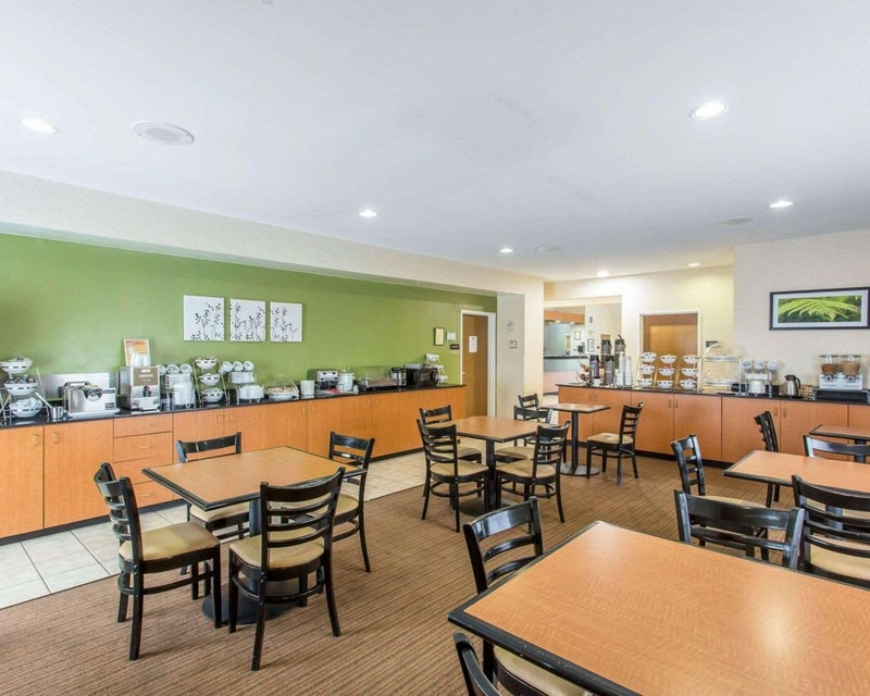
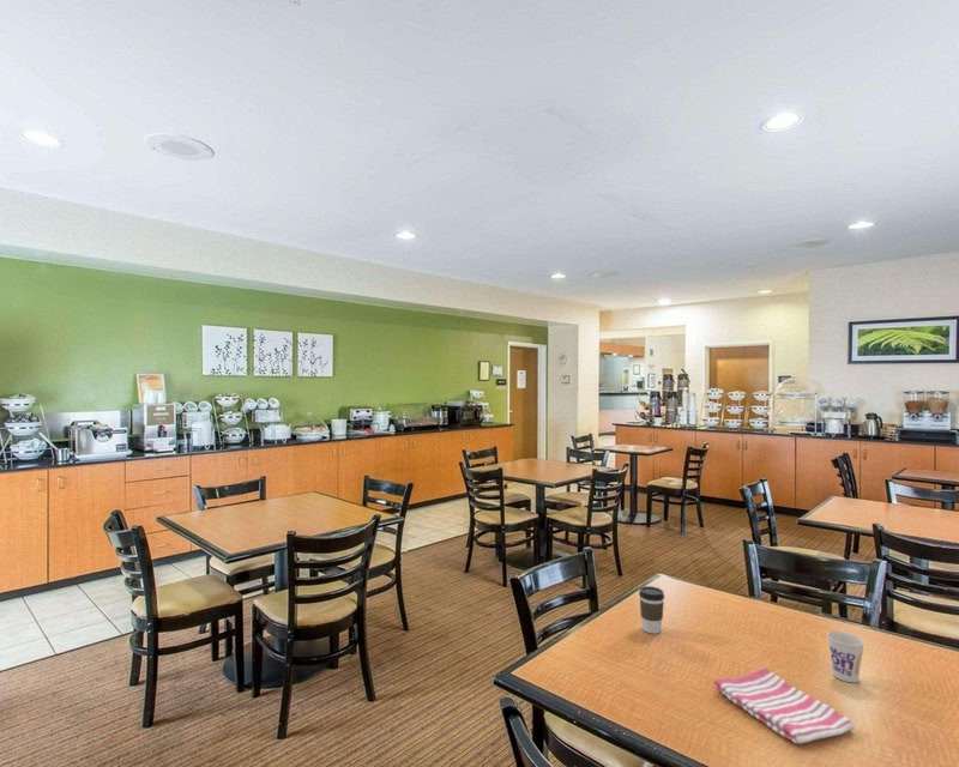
+ cup (845, 657)
+ coffee cup (651, 609)
+ dish towel (779, 702)
